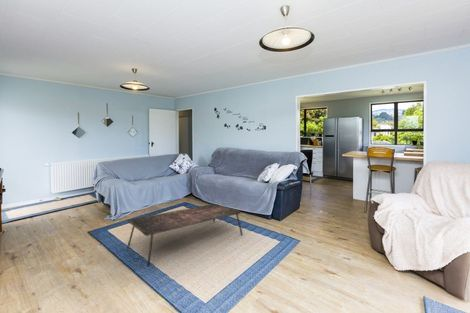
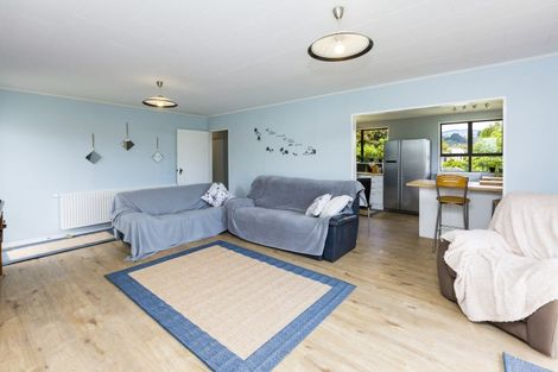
- coffee table (188, 225)
